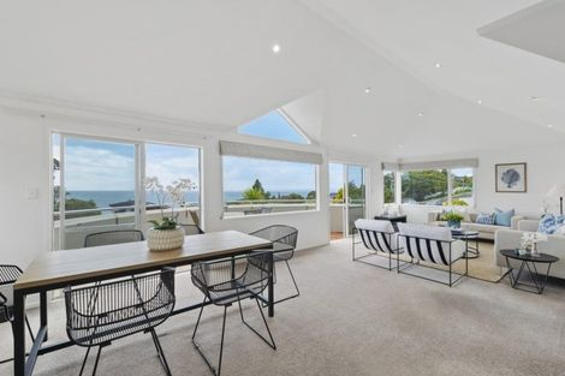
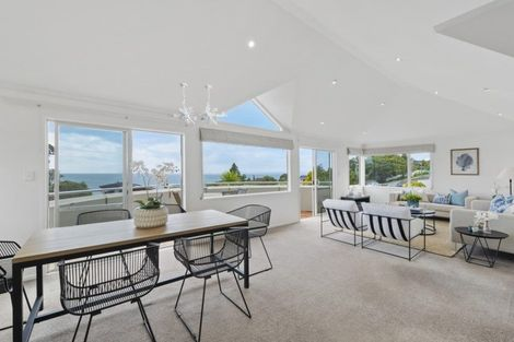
+ chandelier (194, 110)
